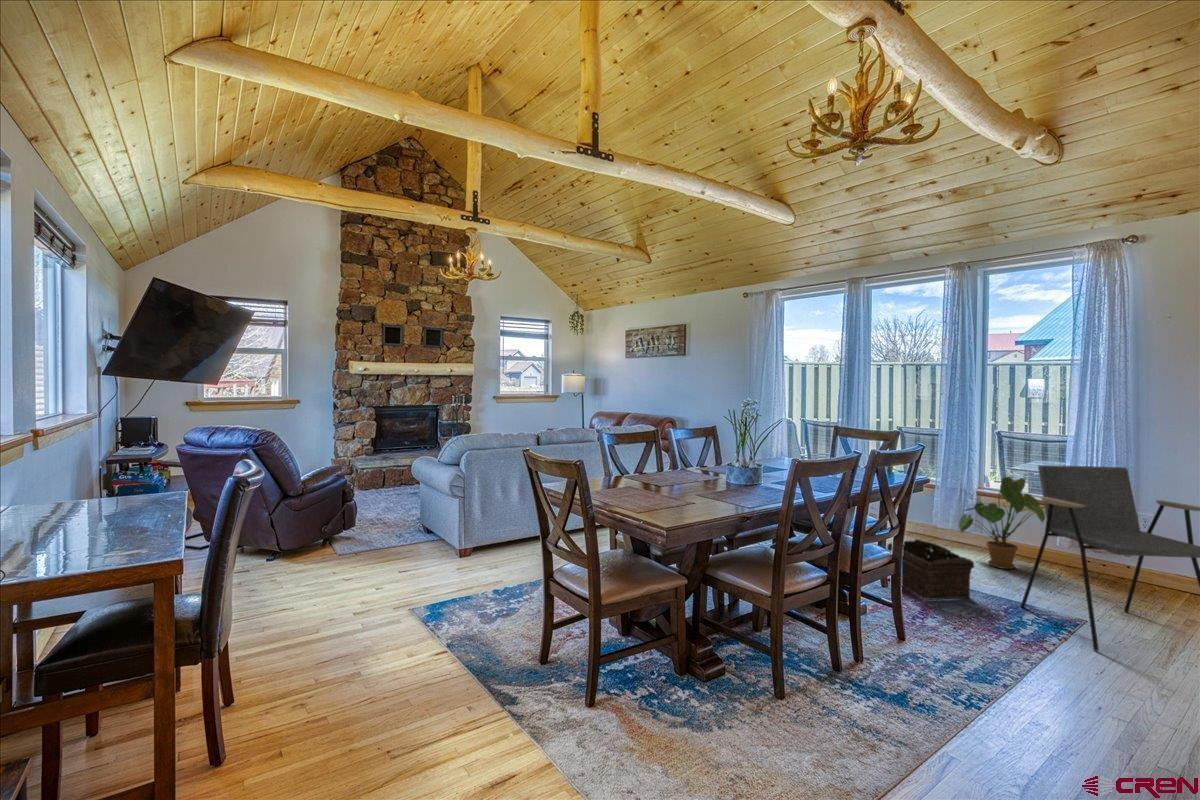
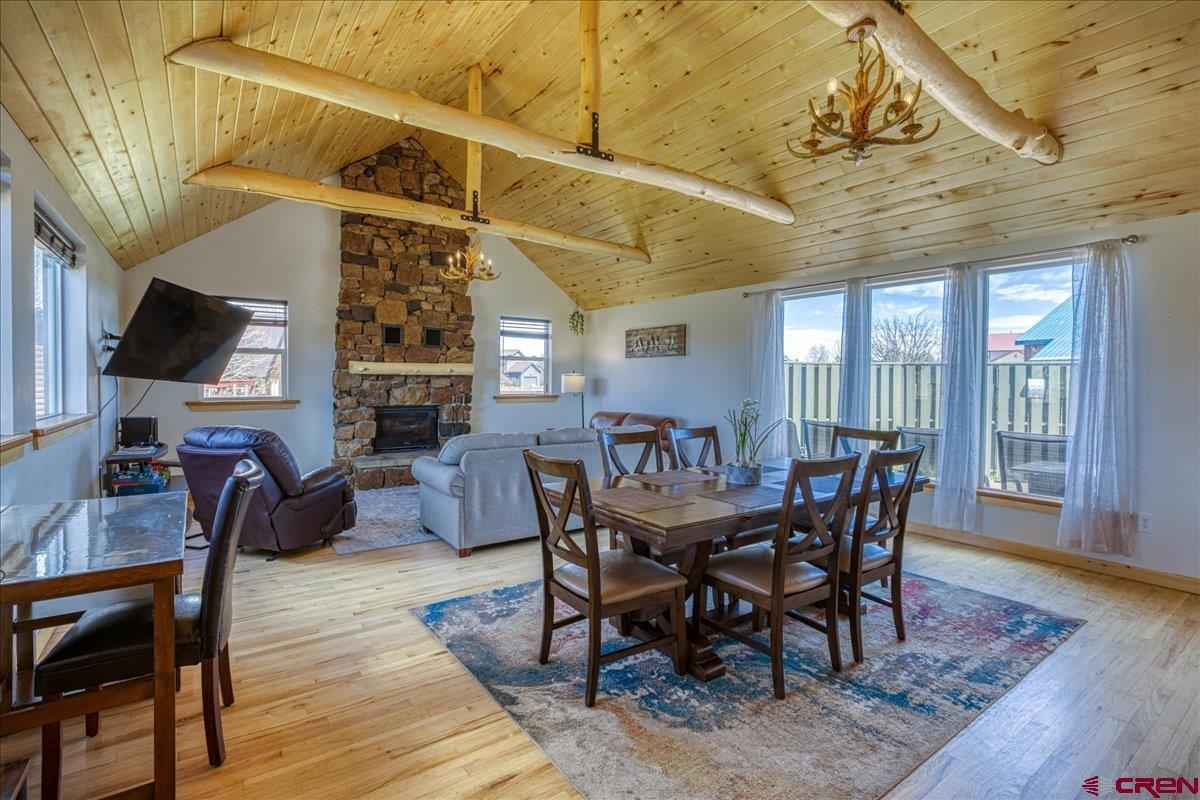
- house plant (1013, 519)
- armchair (1117, 552)
- basket (932, 565)
